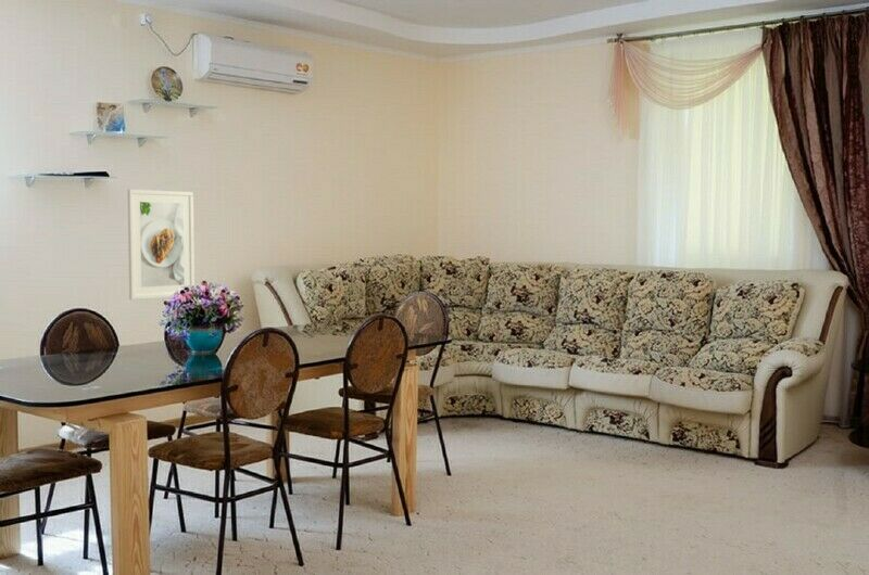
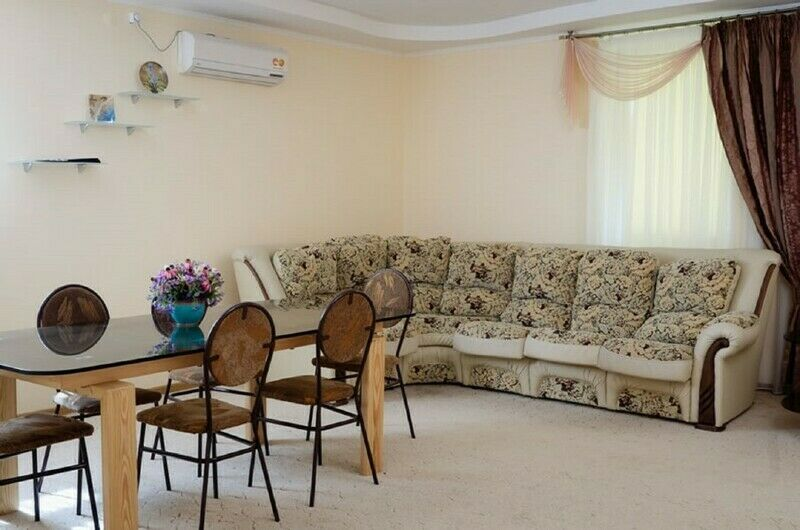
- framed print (162, 244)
